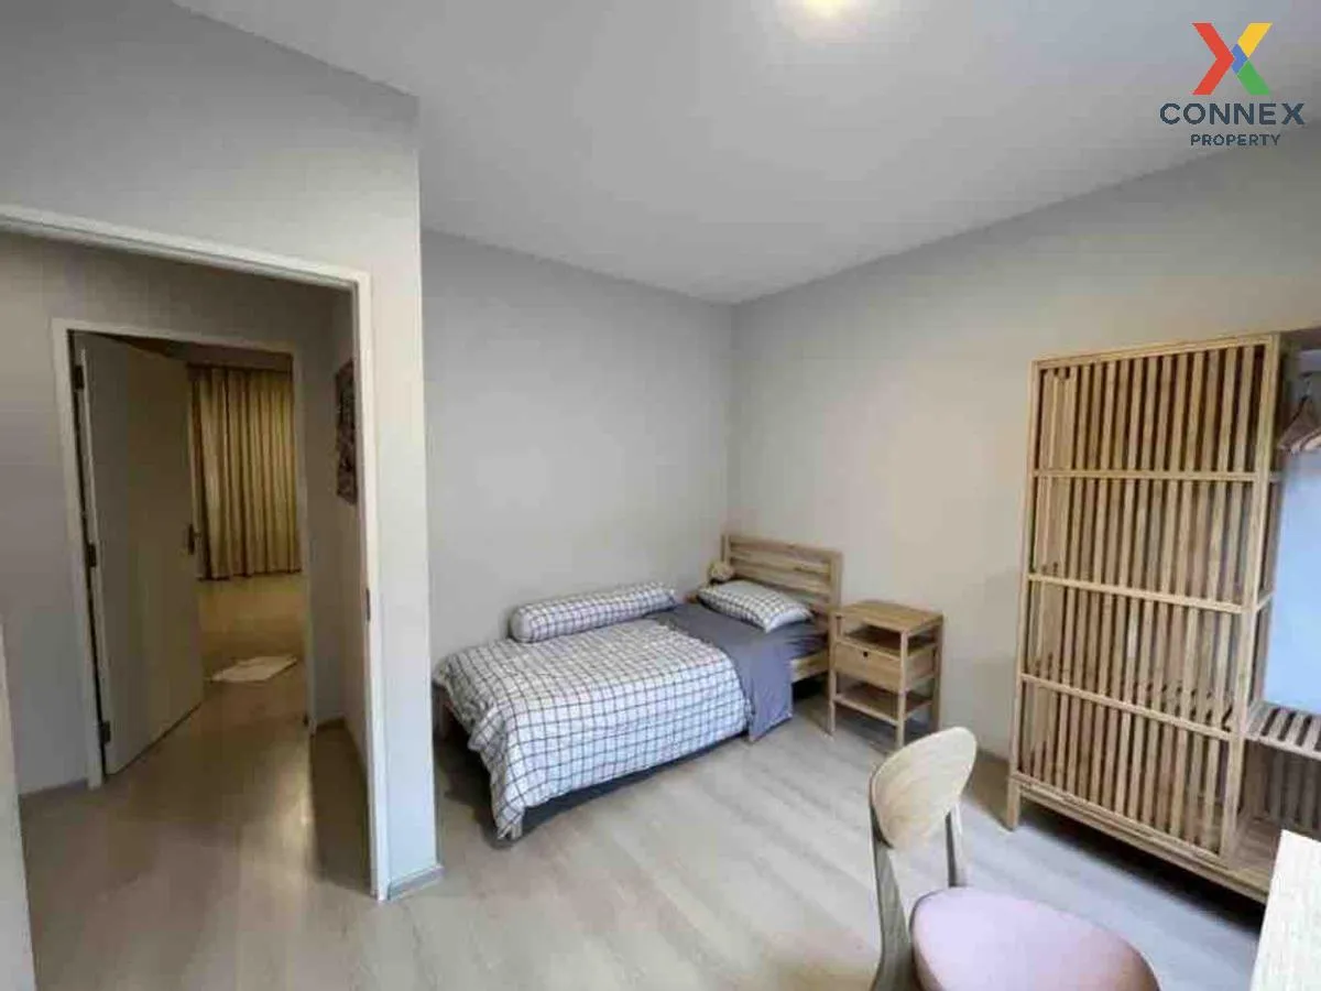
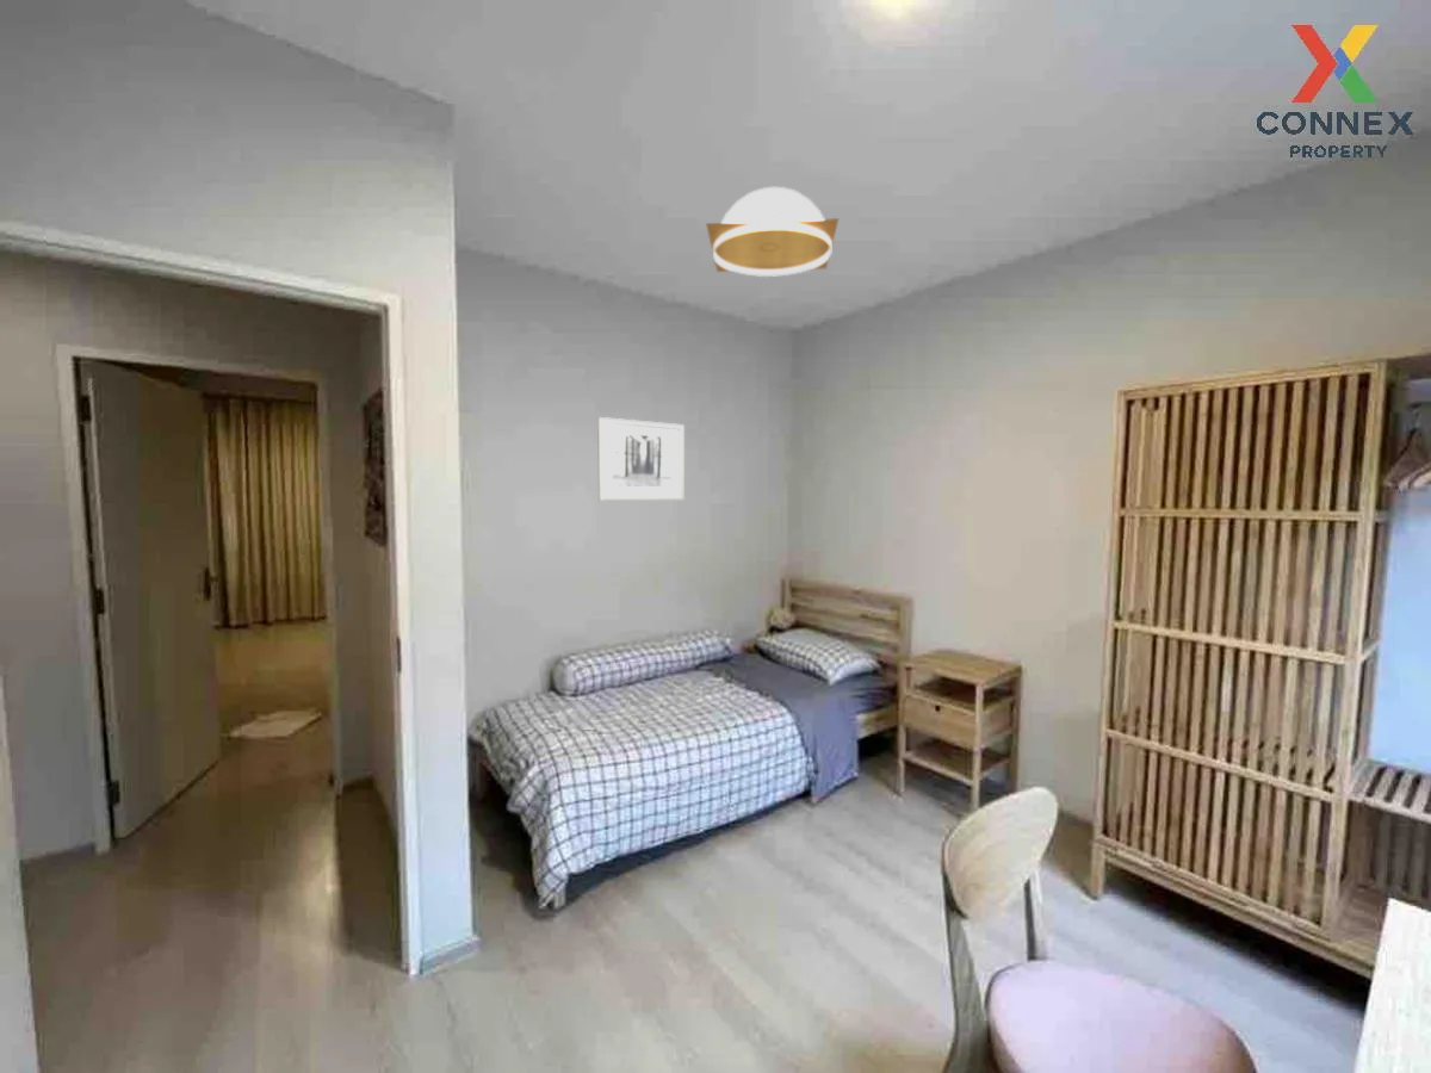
+ wall art (643, 460)
+ pendant lamp (772, 224)
